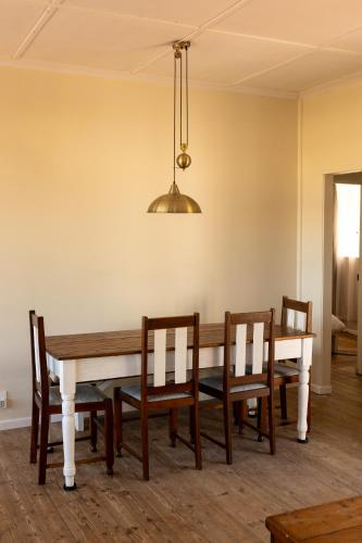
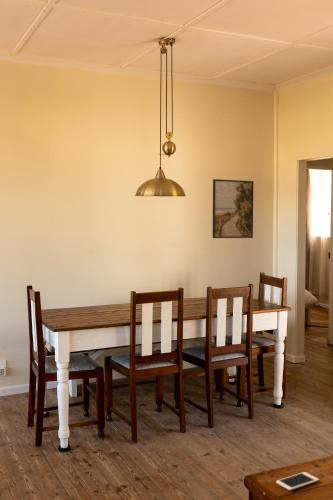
+ cell phone (297, 480)
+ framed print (233, 209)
